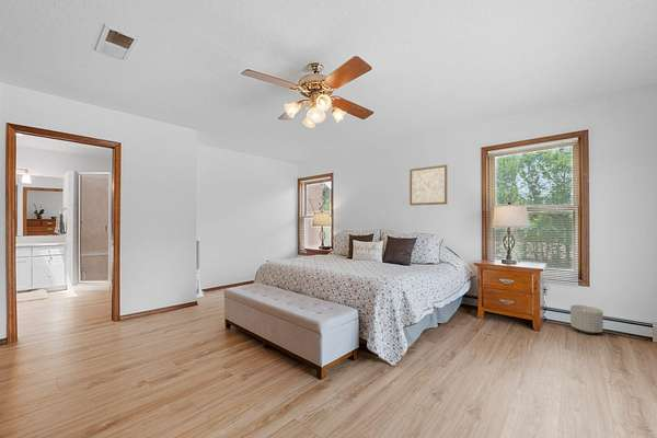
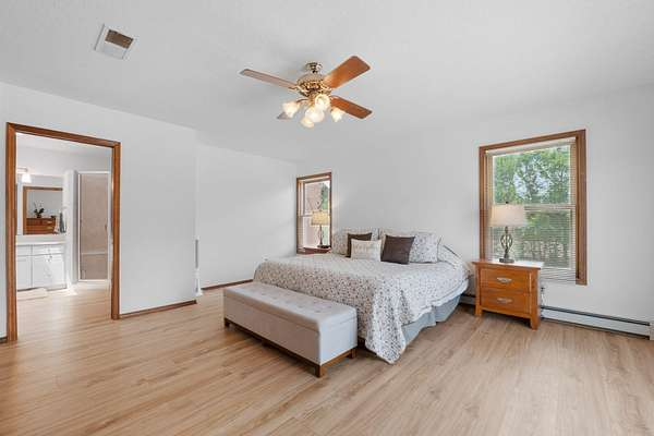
- planter (586, 320)
- wall art (429, 185)
